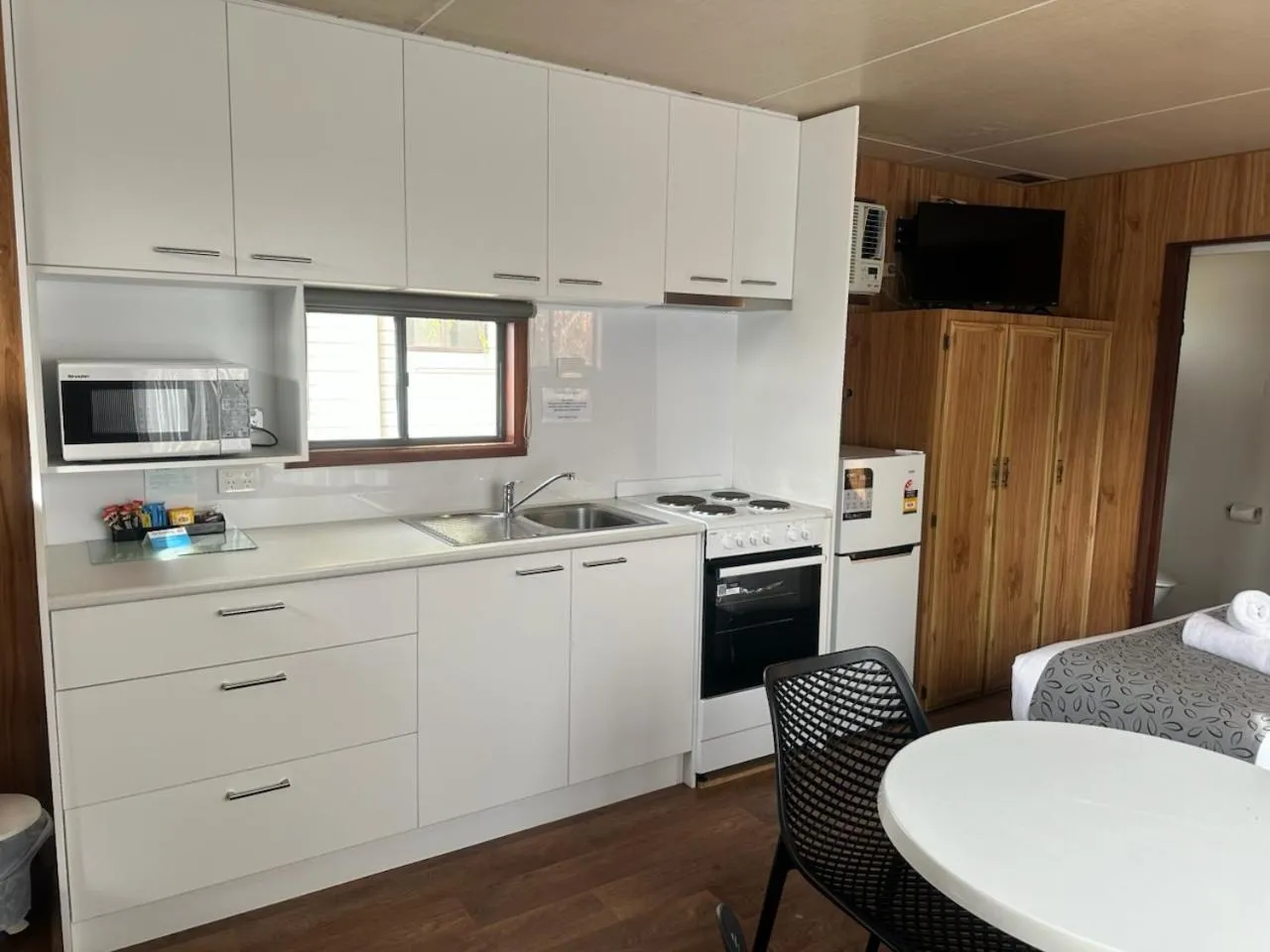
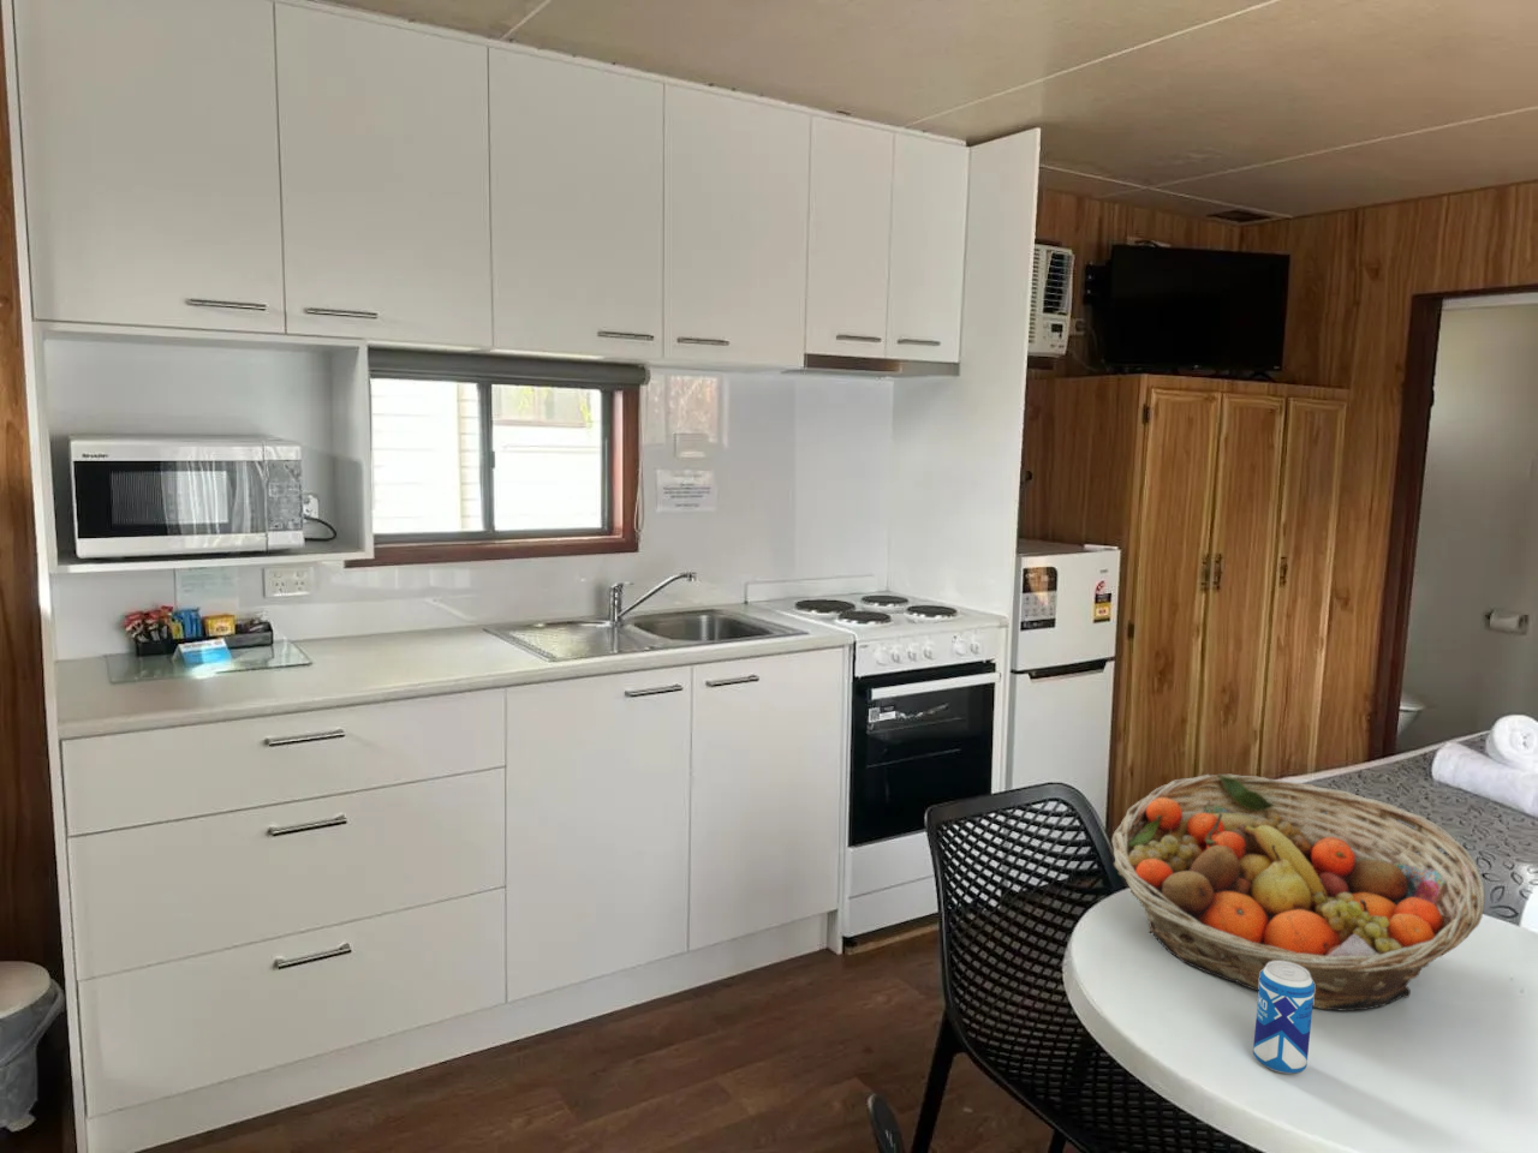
+ beverage can (1284, 1016)
+ fruit basket (1281, 883)
